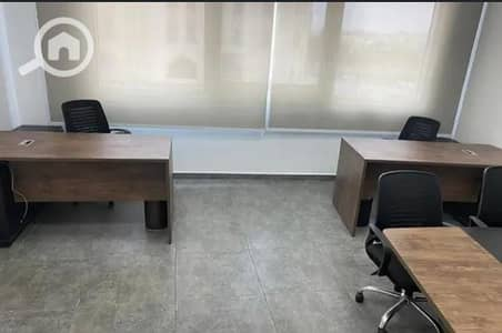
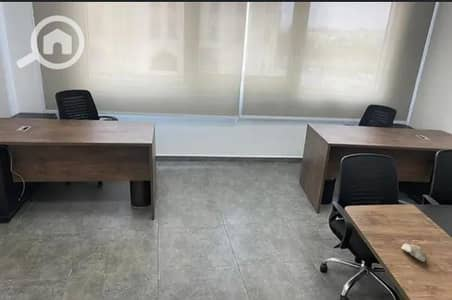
+ computer mouse (413, 249)
